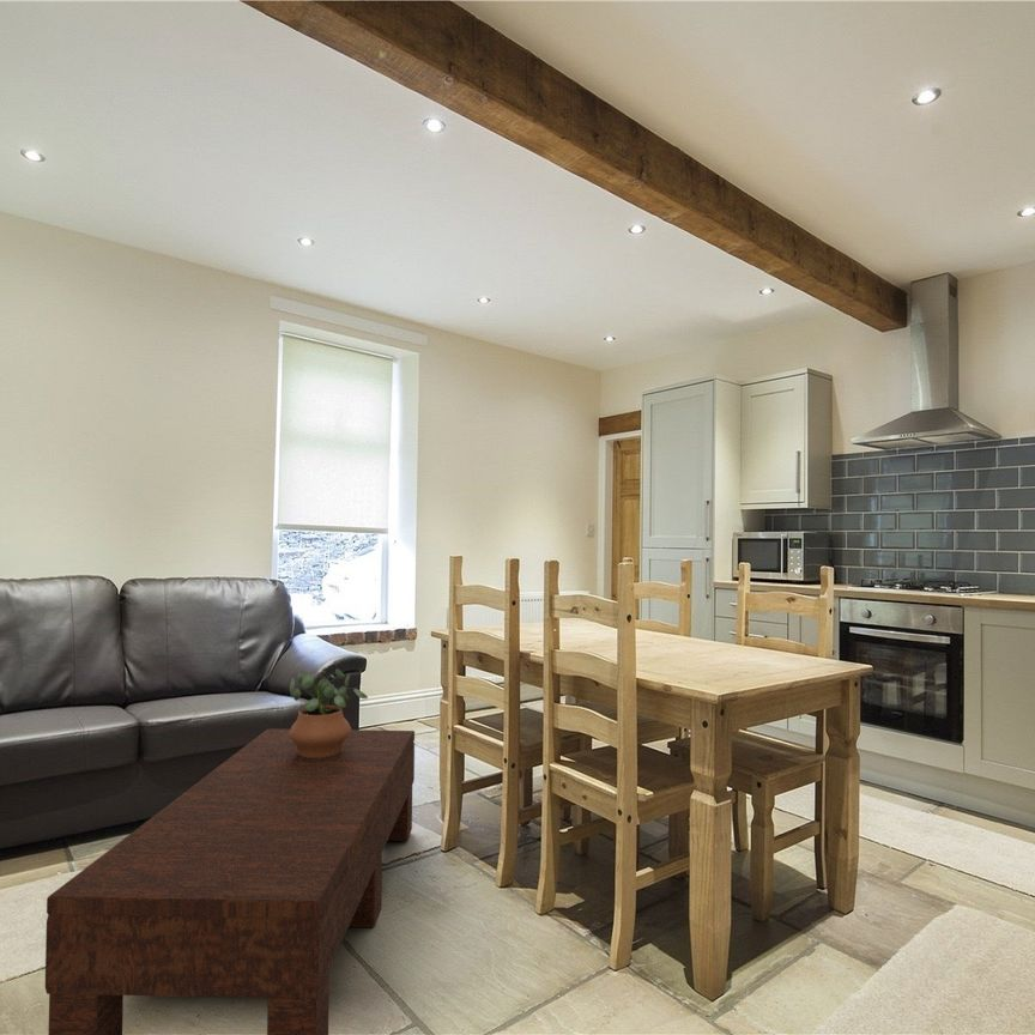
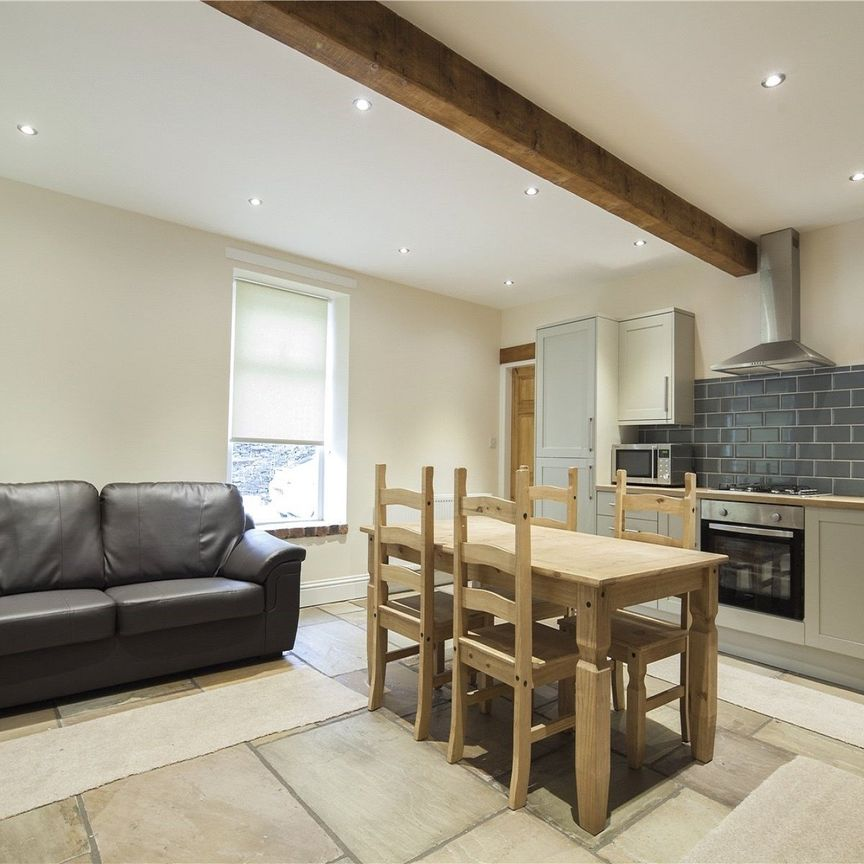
- coffee table (284, 852)
- potted plant (328, 709)
